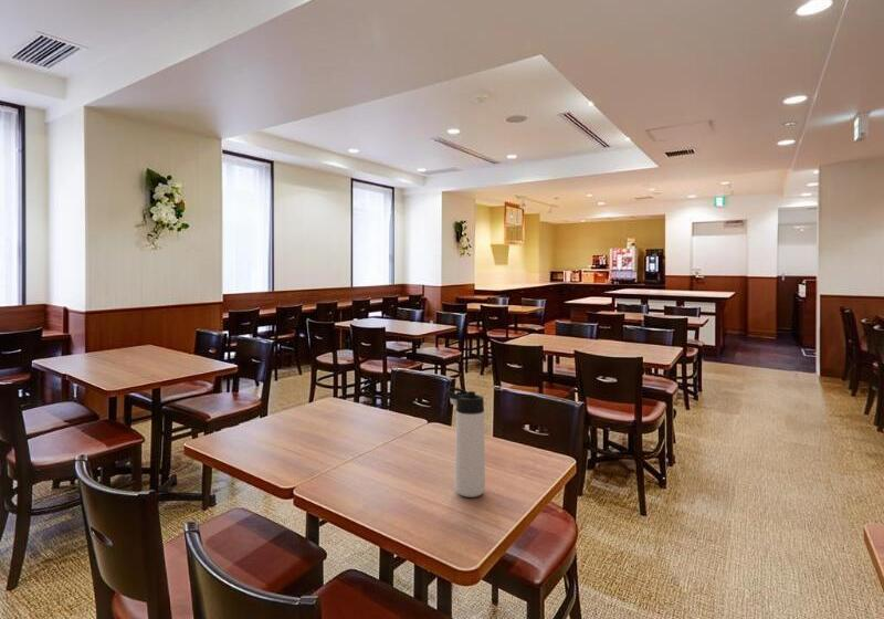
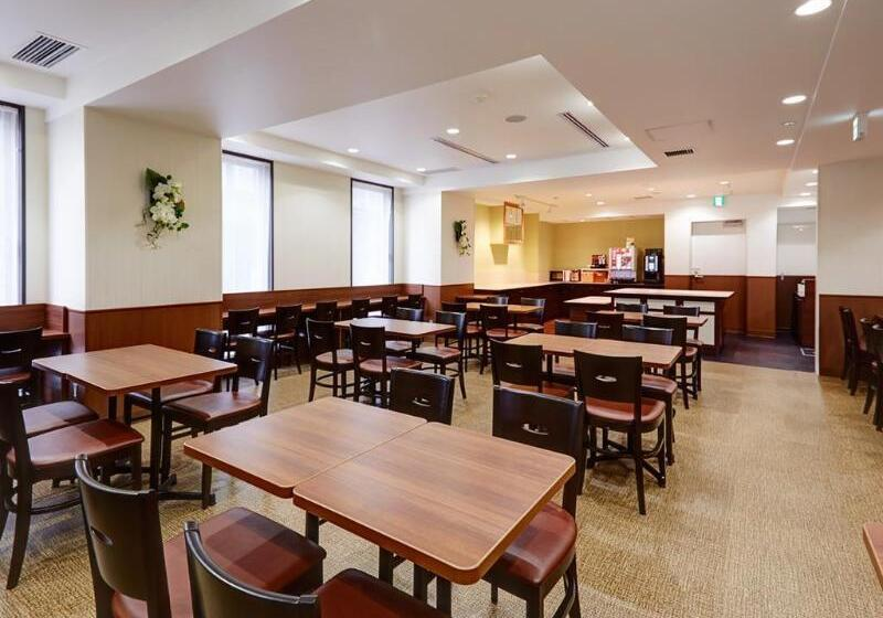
- thermos bottle (464, 440)
